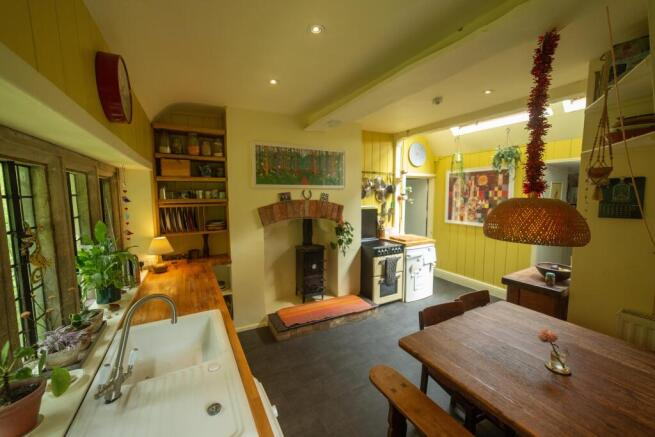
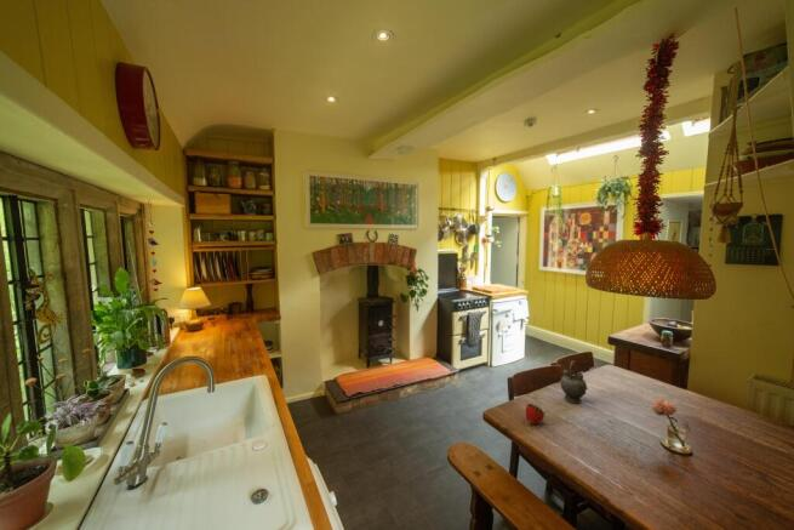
+ fruit (533, 412)
+ teapot (575, 380)
